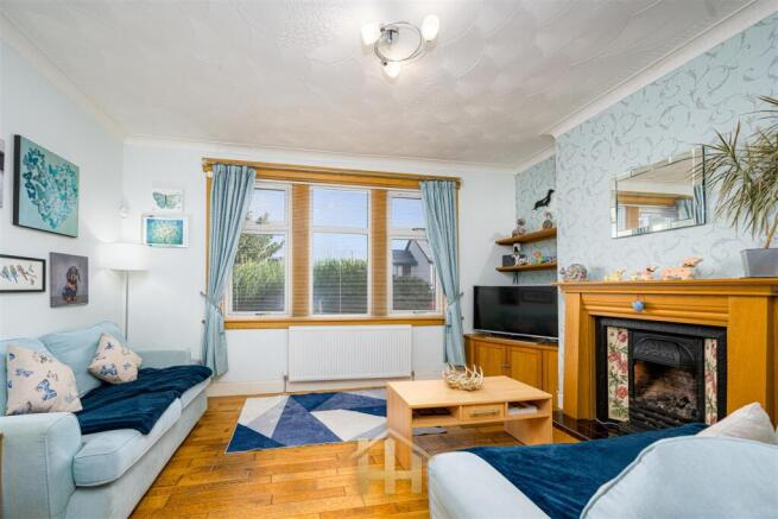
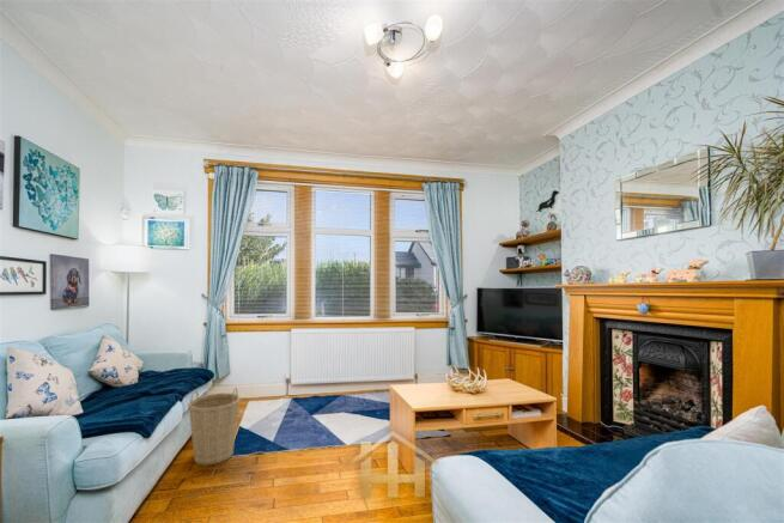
+ basket (214, 422)
